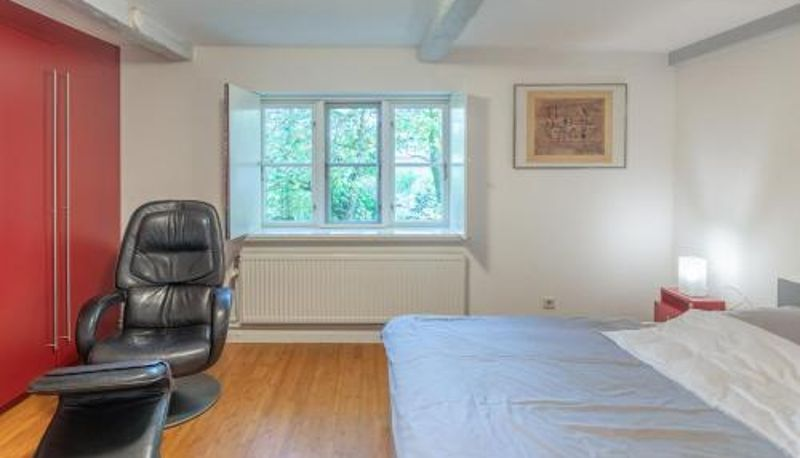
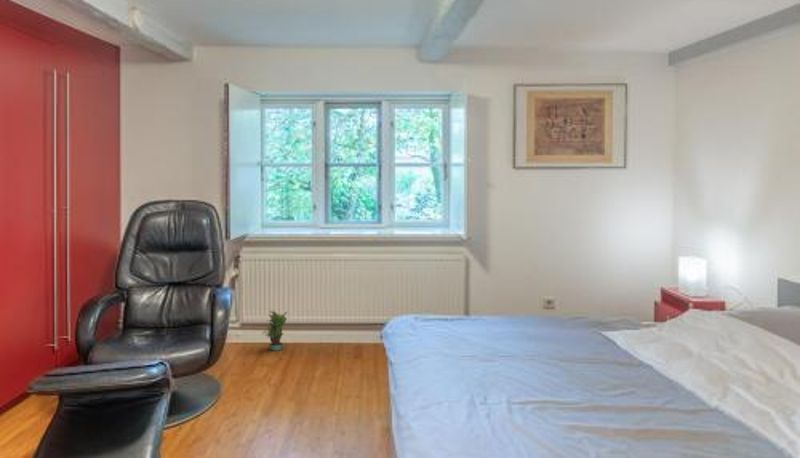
+ potted plant (274, 329)
